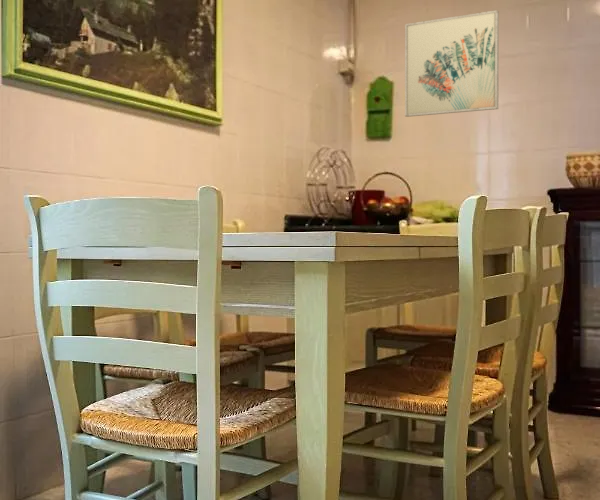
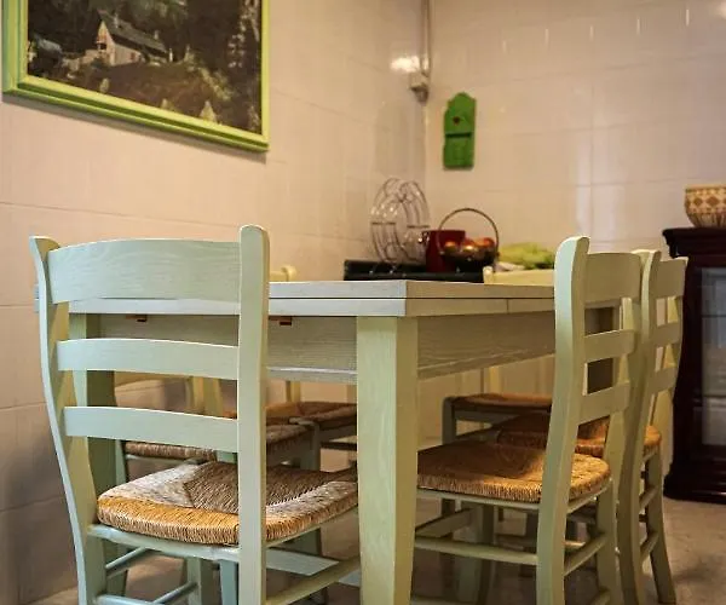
- wall art (450, 65)
